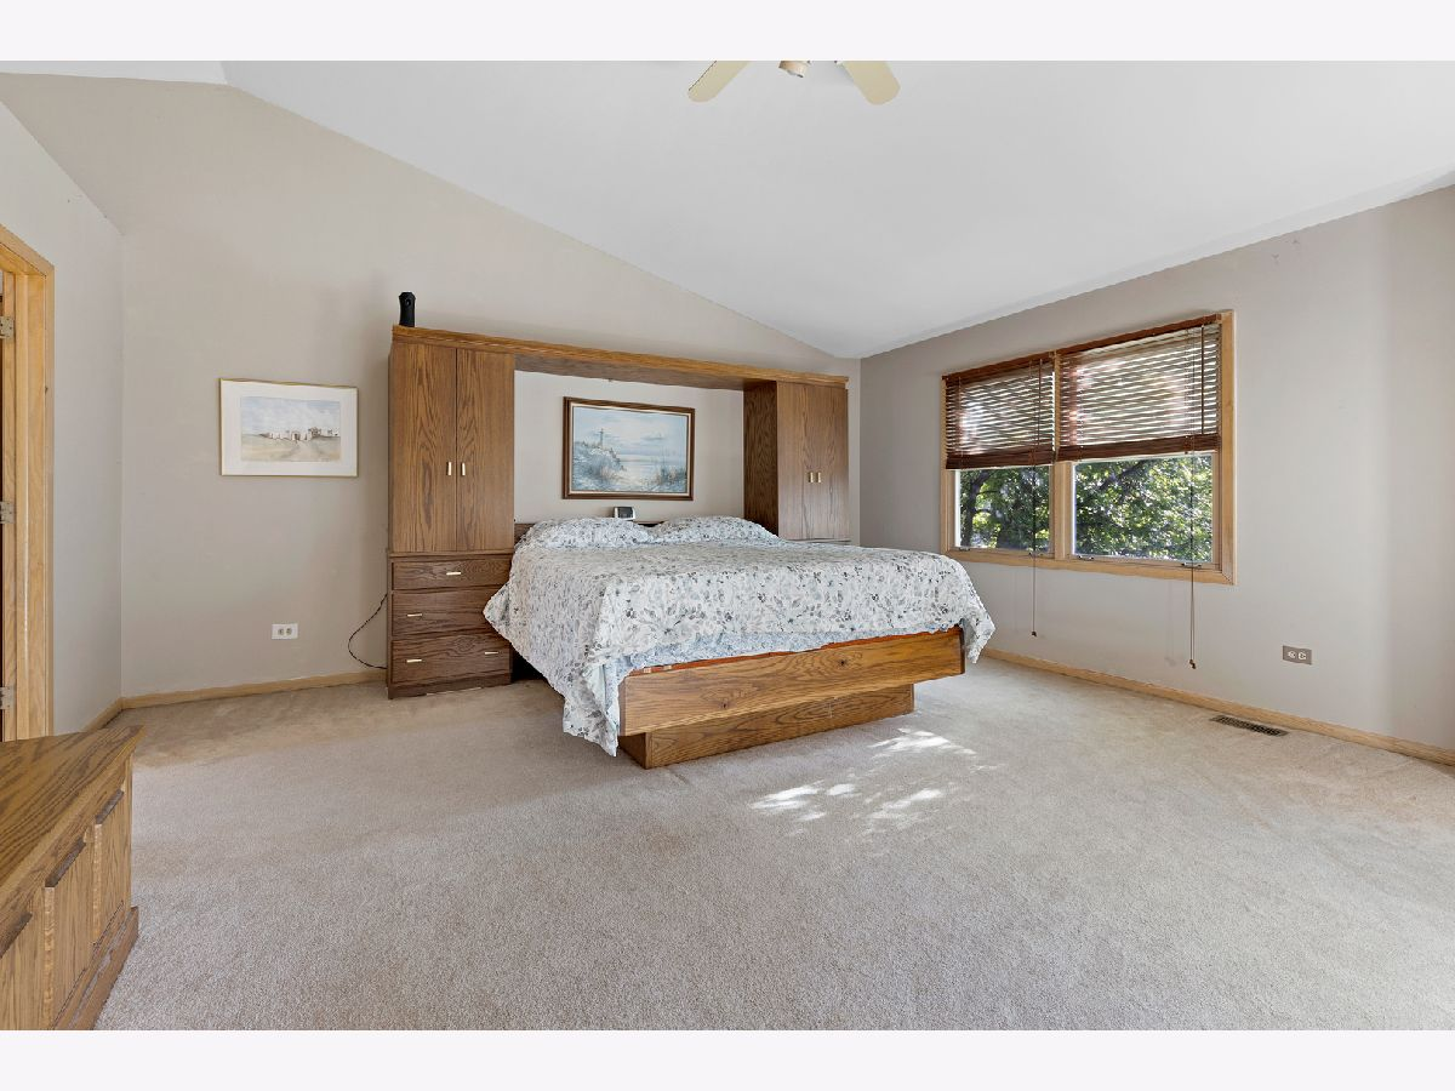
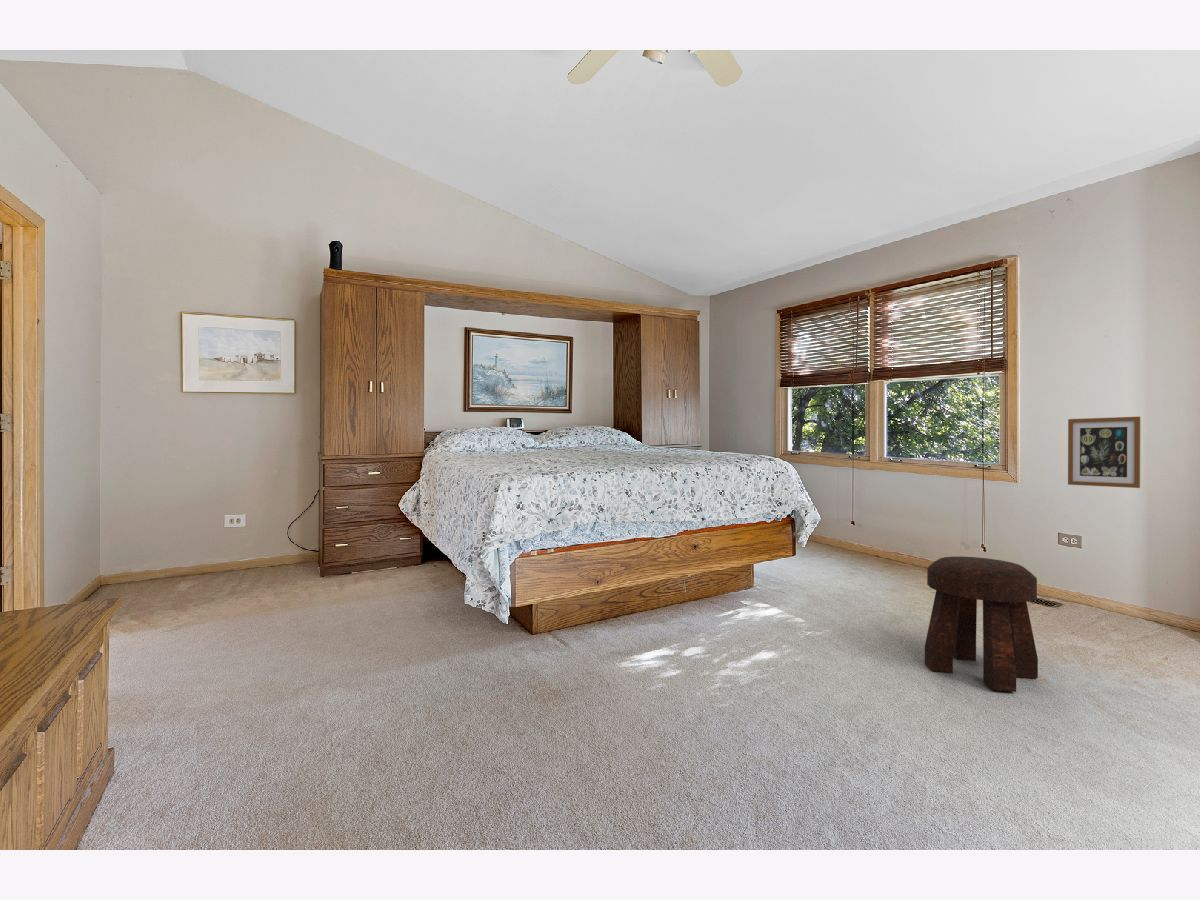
+ stool (976, 616)
+ wall art (1102, 452)
